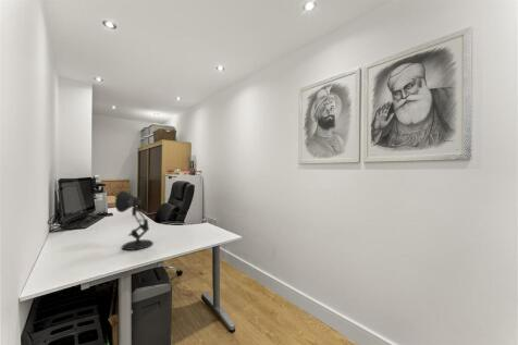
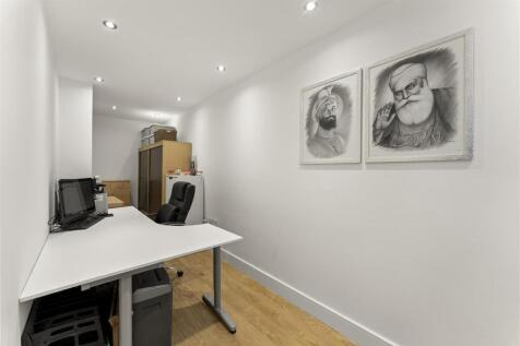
- desk lamp (136, 218)
